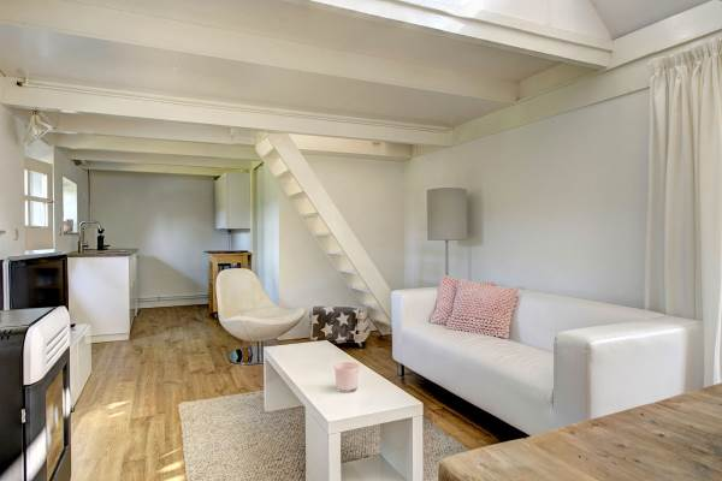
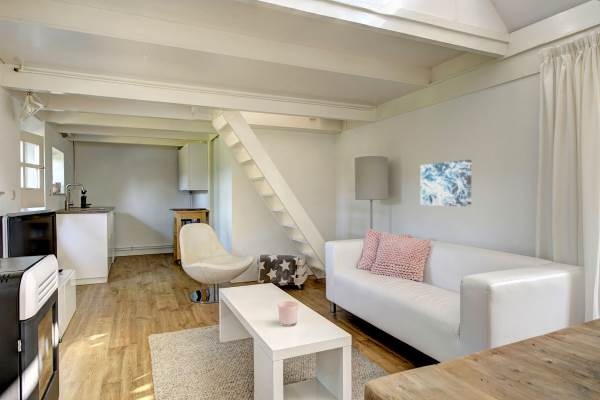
+ wall art (443, 184)
